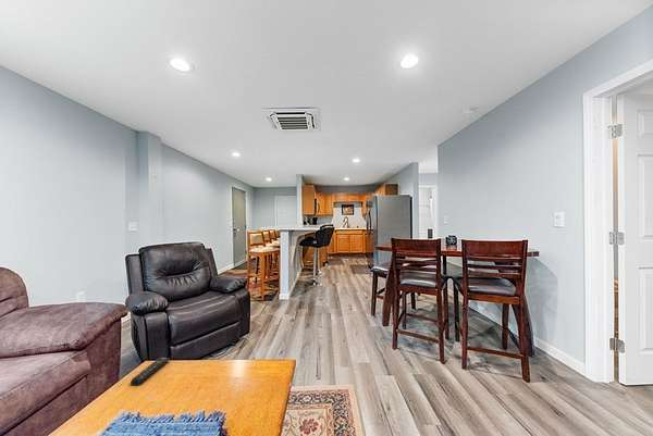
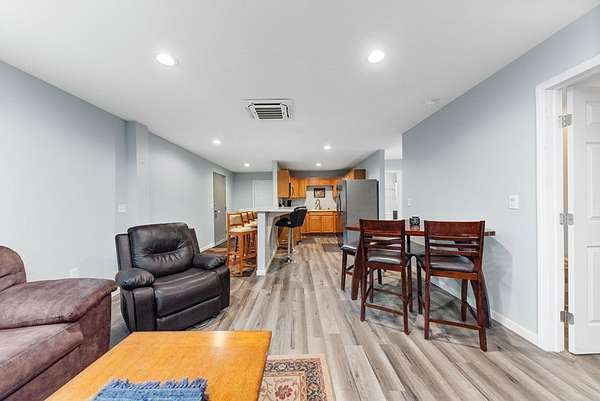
- remote control (151, 369)
